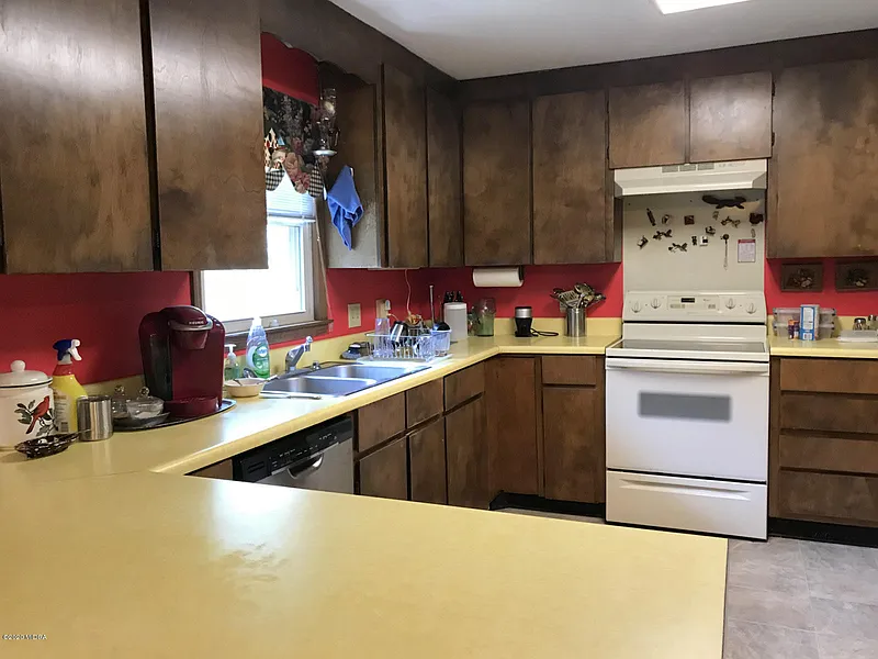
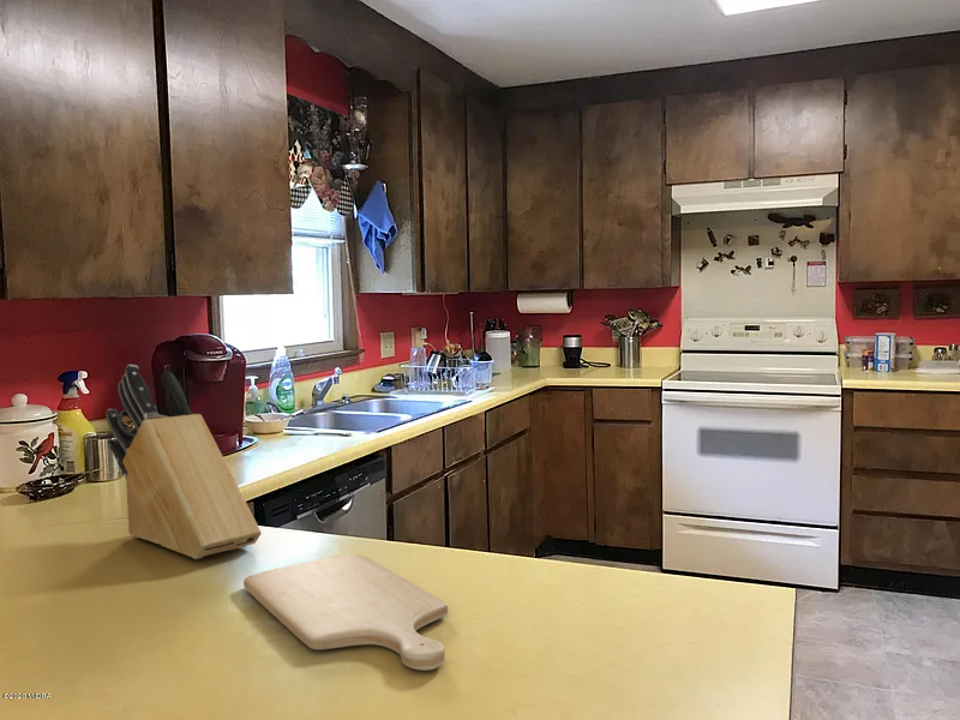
+ chopping board (358, 607)
+ knife block (176, 452)
